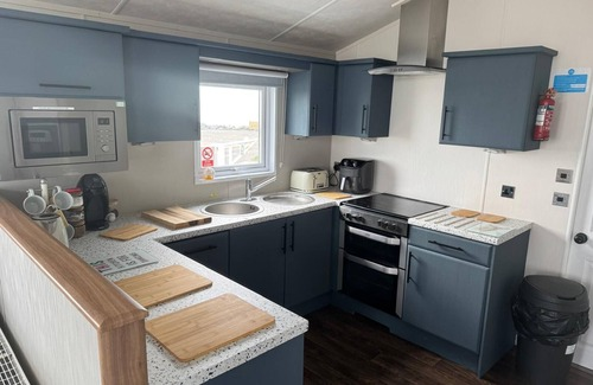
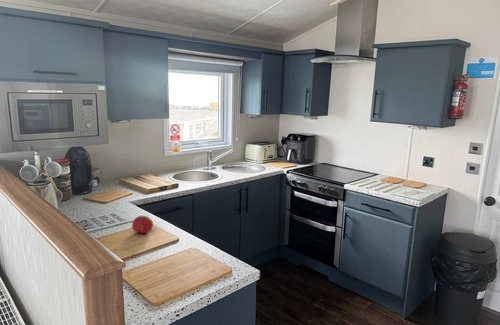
+ fruit (142, 223)
